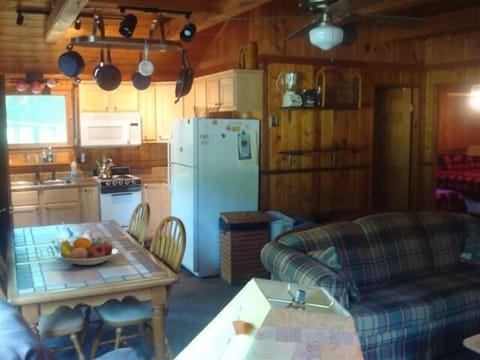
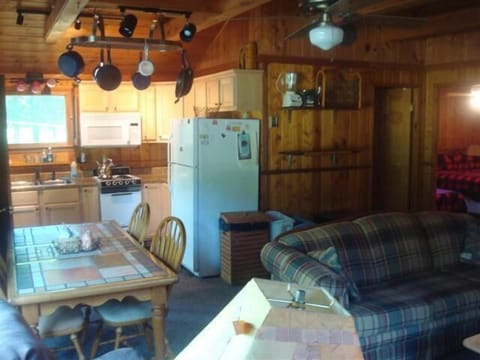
- fruit bowl (89, 249)
